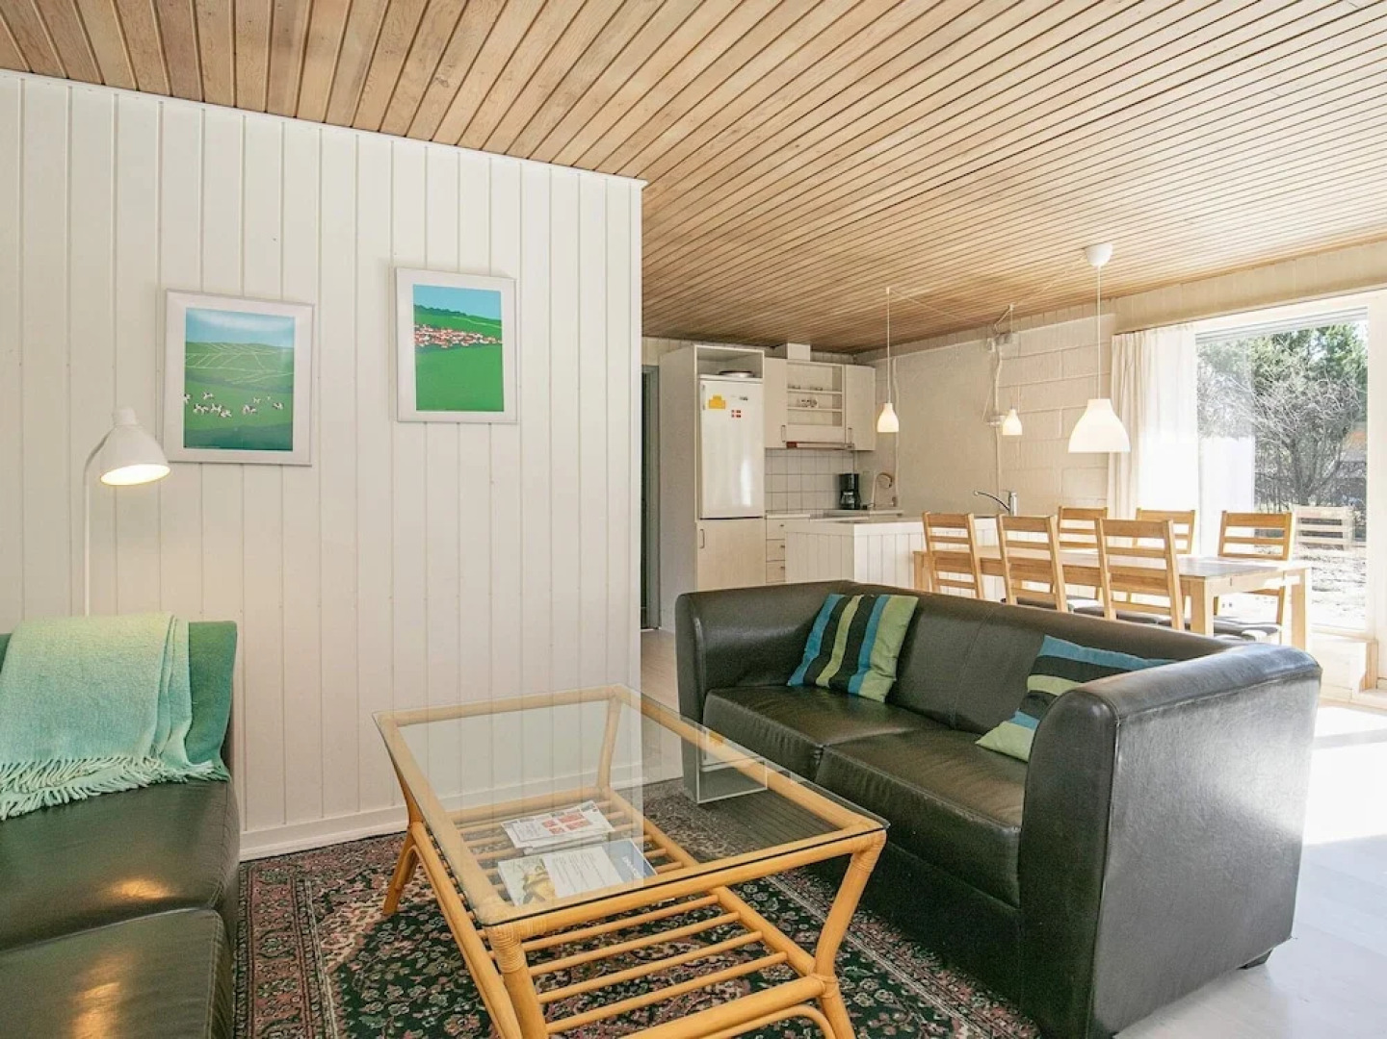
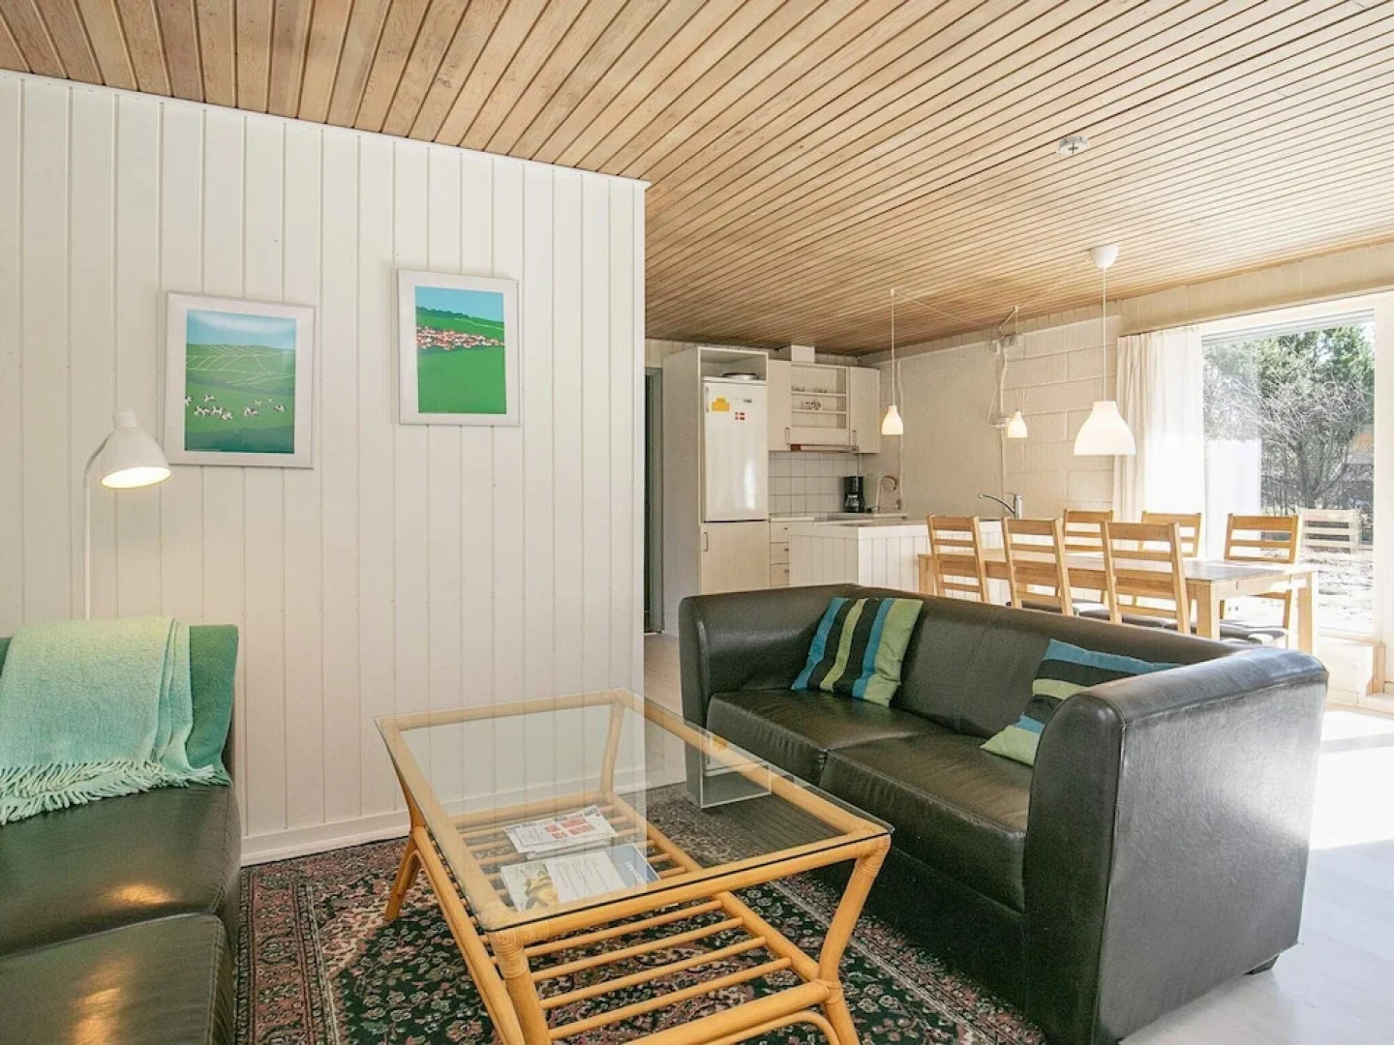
+ smoke detector (1071, 145)
